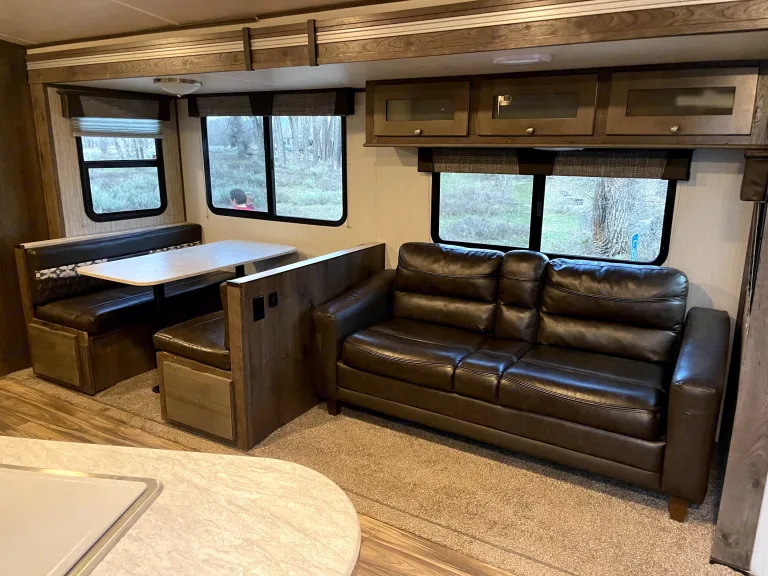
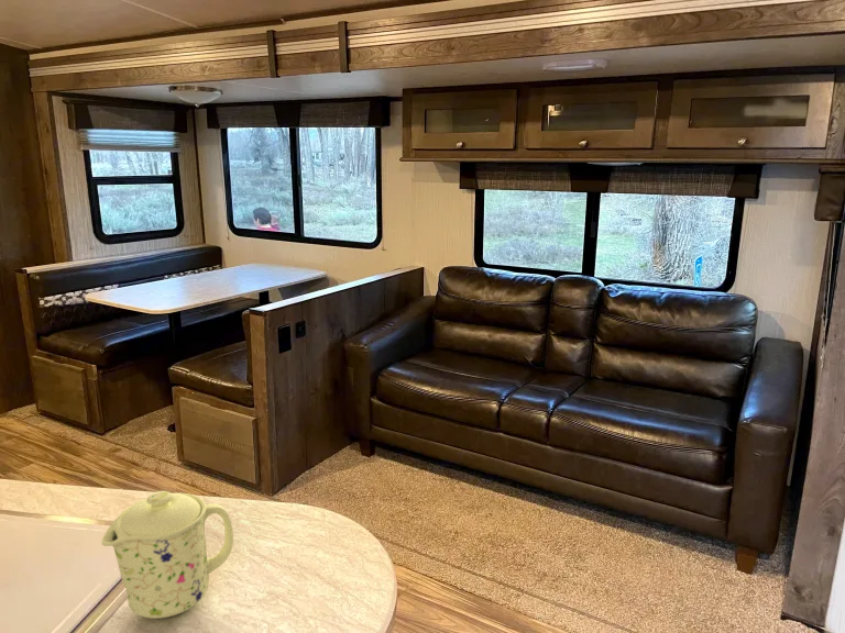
+ mug (172, 547)
